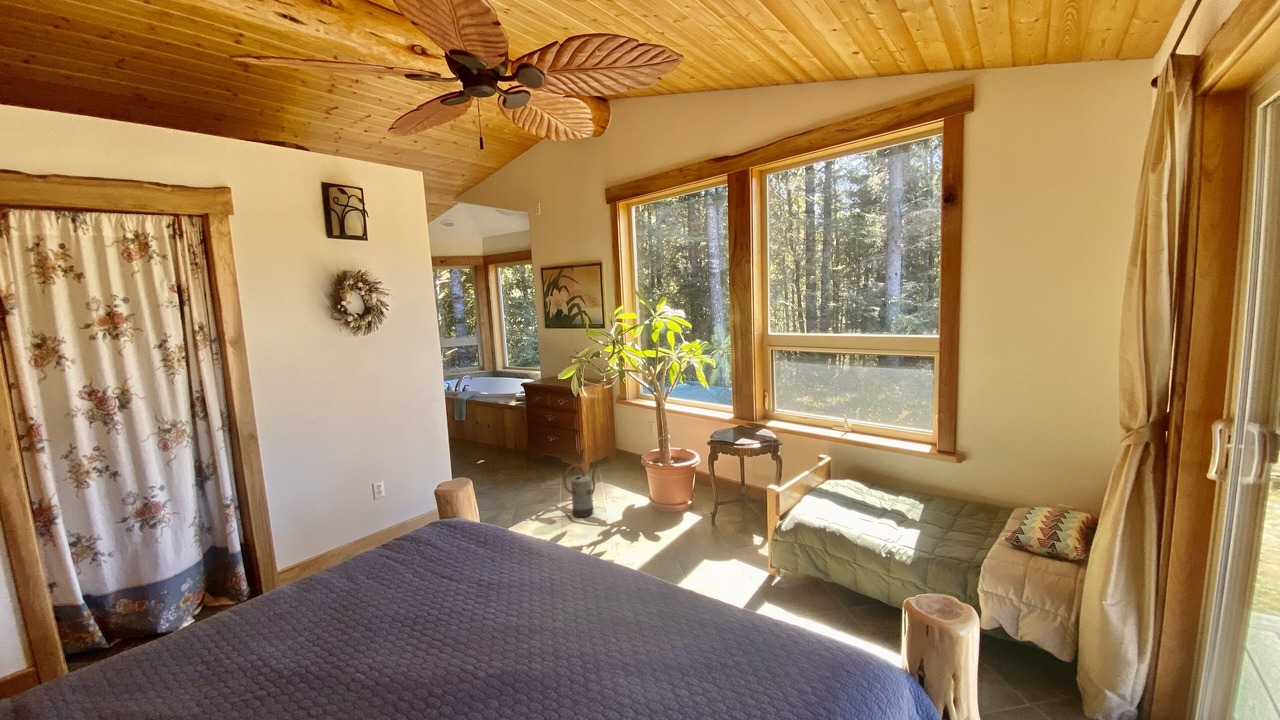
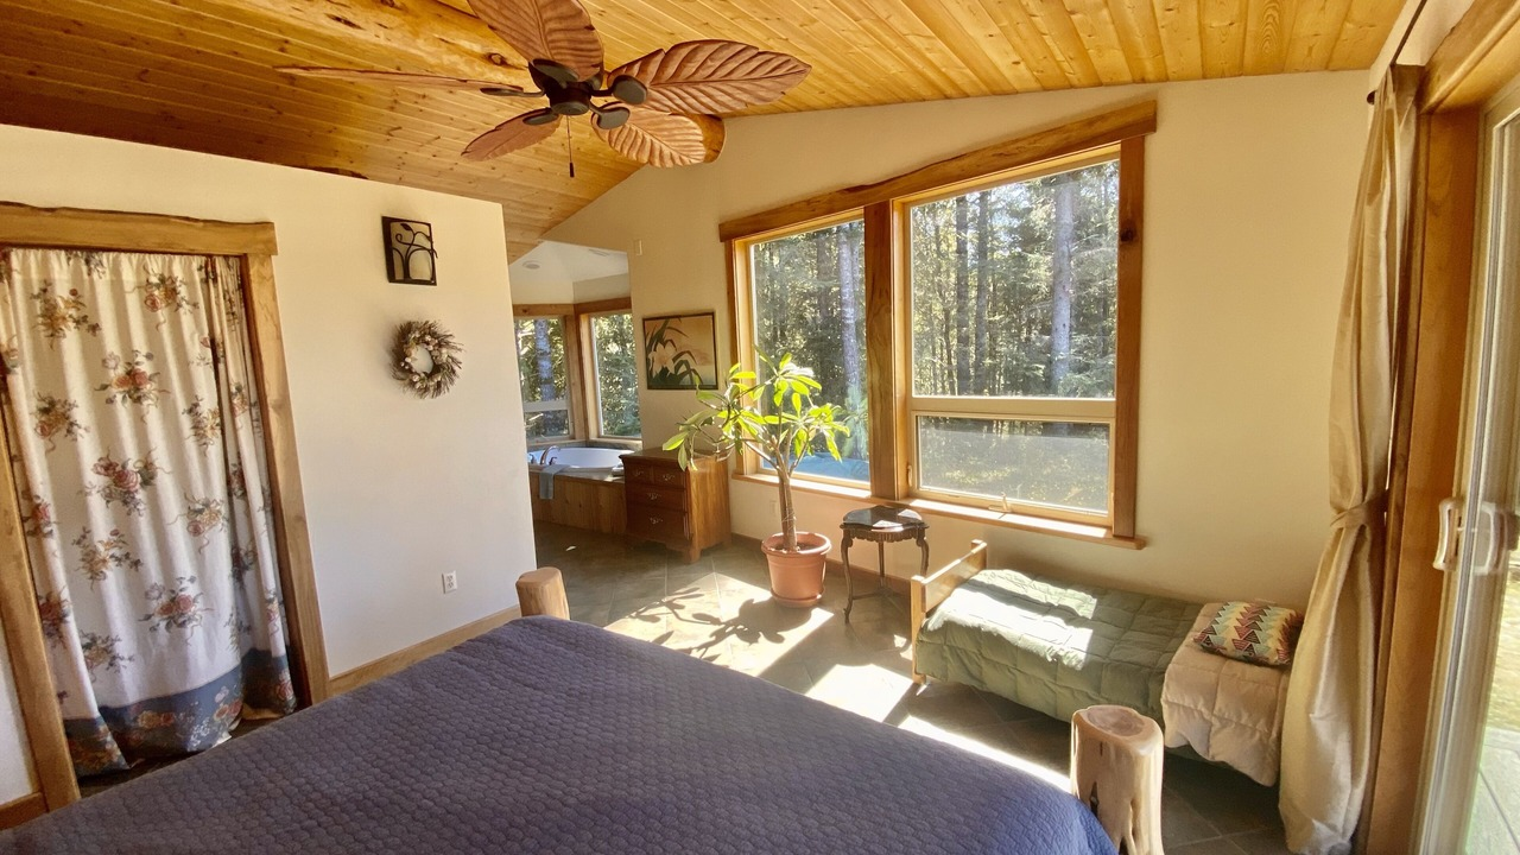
- watering can (581, 487)
